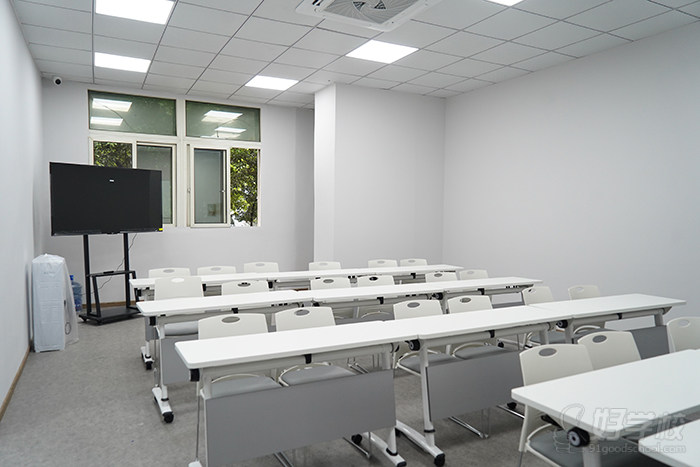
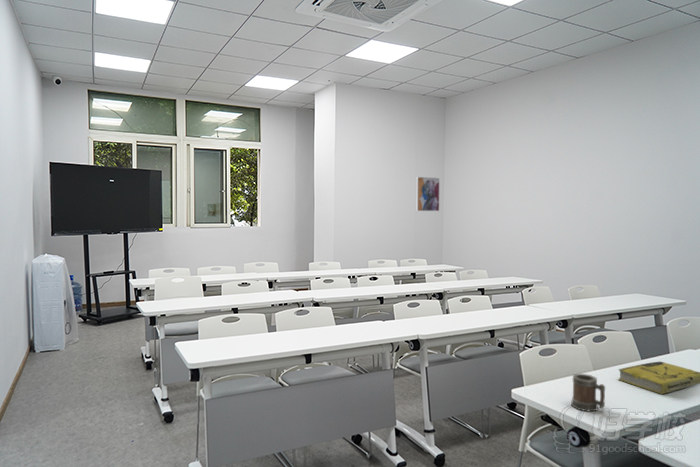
+ book (660, 375)
+ wall art (428, 194)
+ mug (587, 392)
